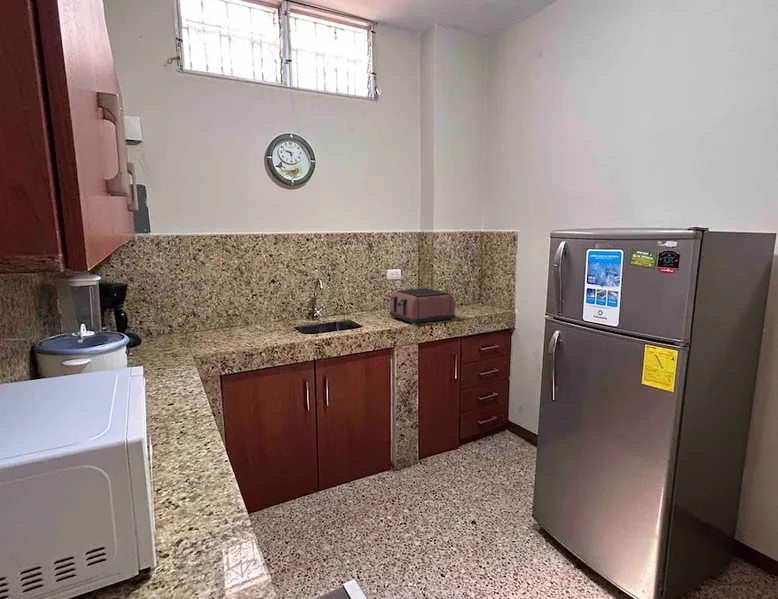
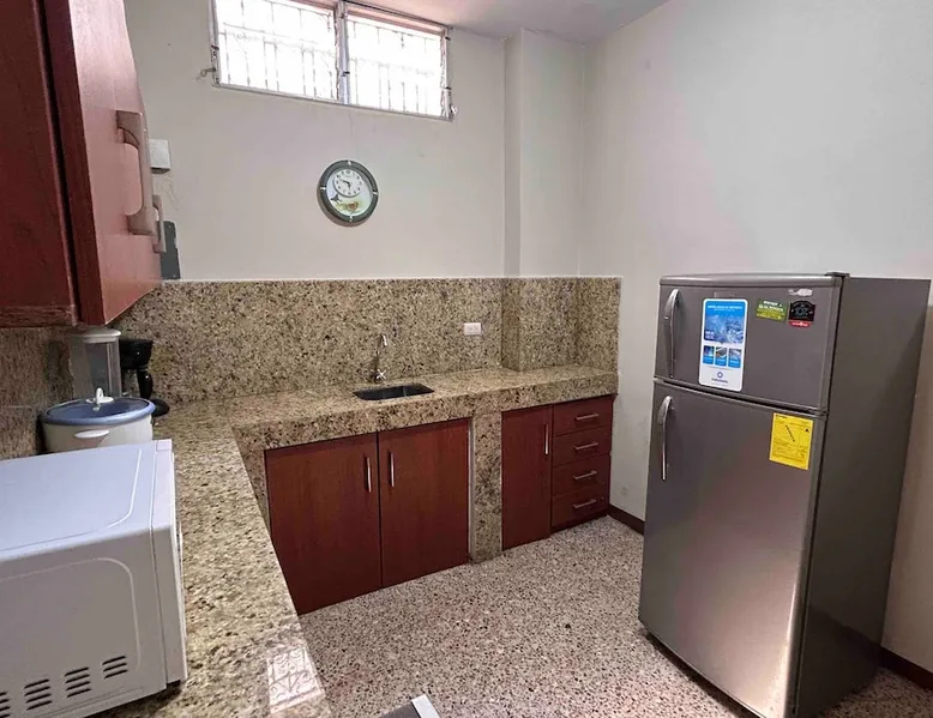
- toaster (419, 305)
